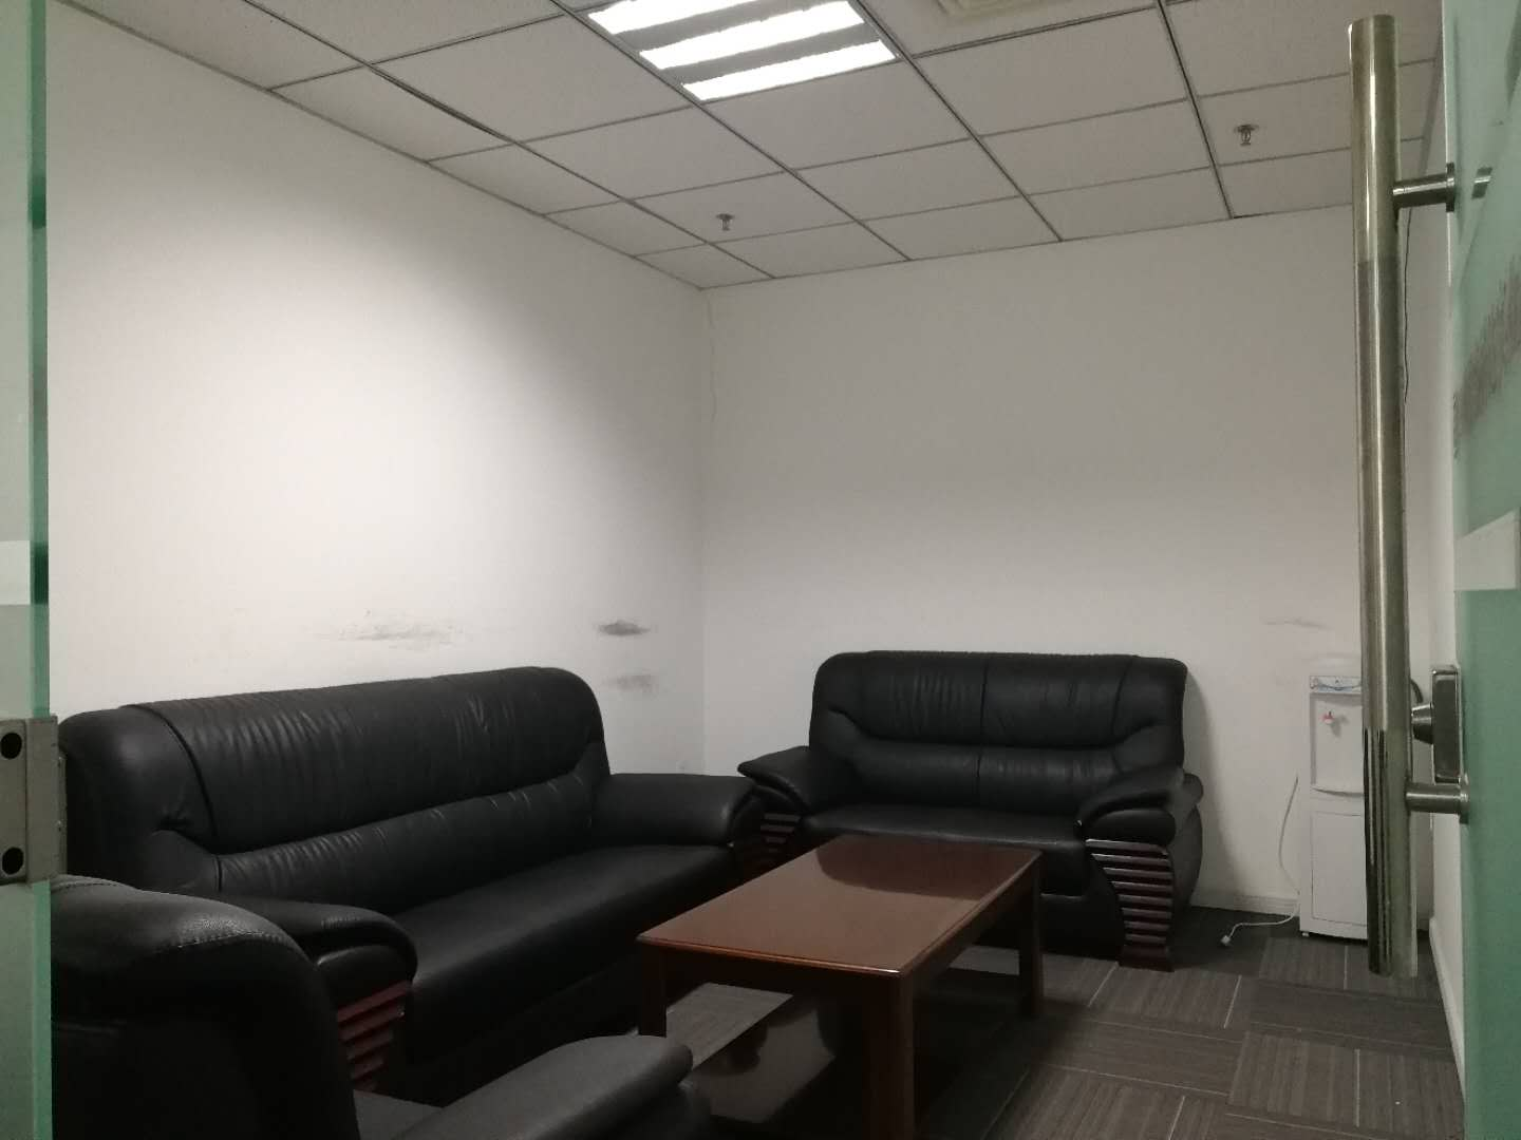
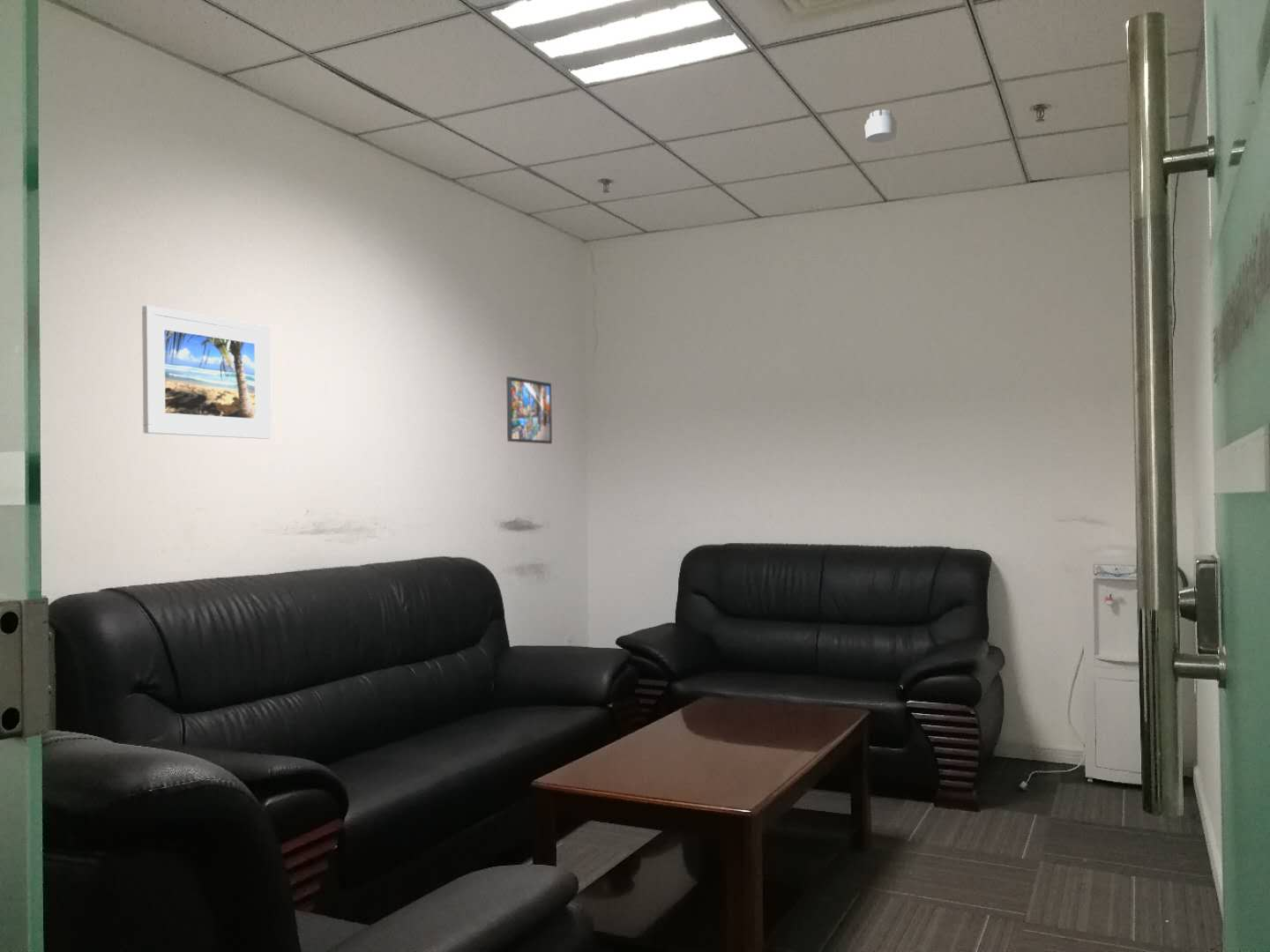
+ smoke detector (880, 125)
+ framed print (530, 411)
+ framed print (211, 376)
